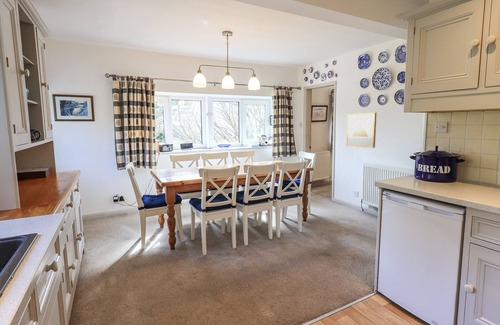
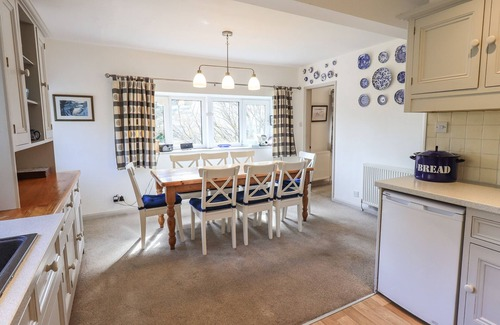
- wall art (360, 130)
